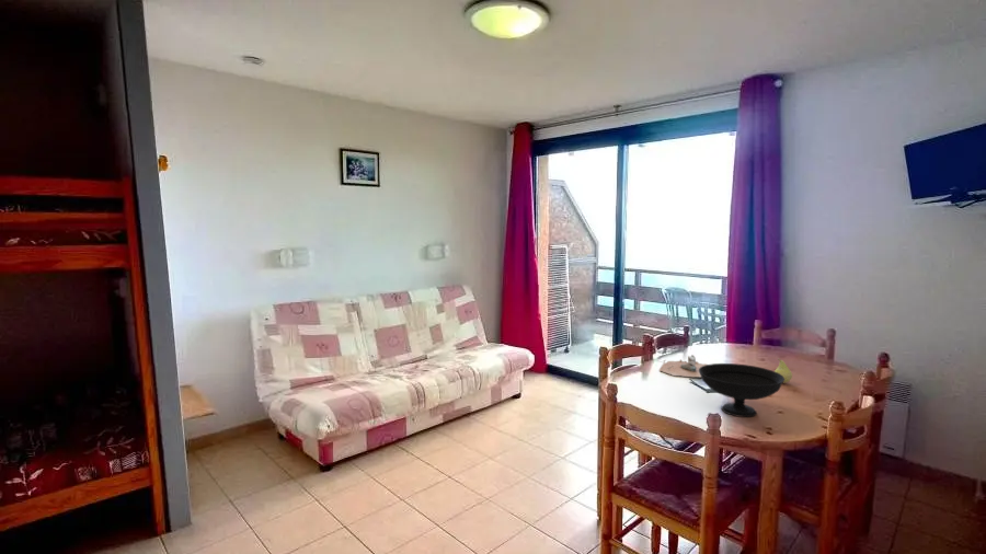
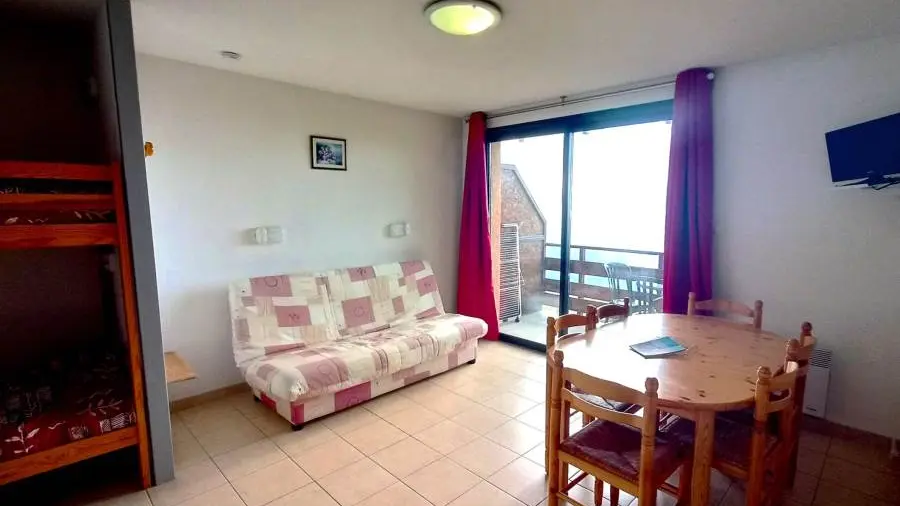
- bowl (740, 392)
- fruit (781, 369)
- shoe (688, 361)
